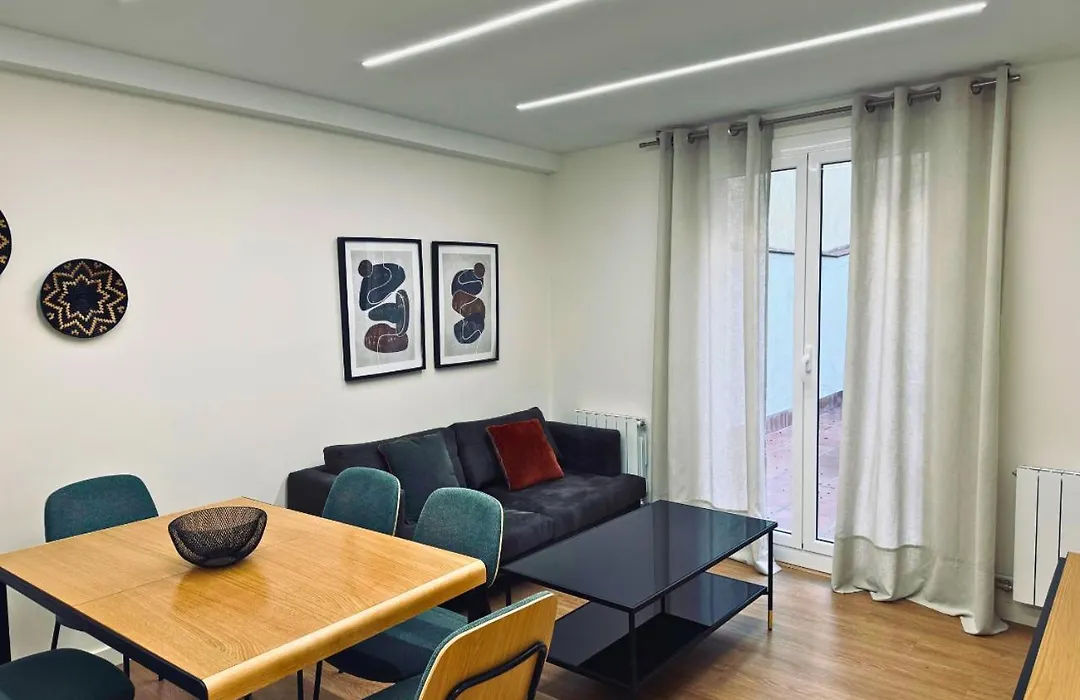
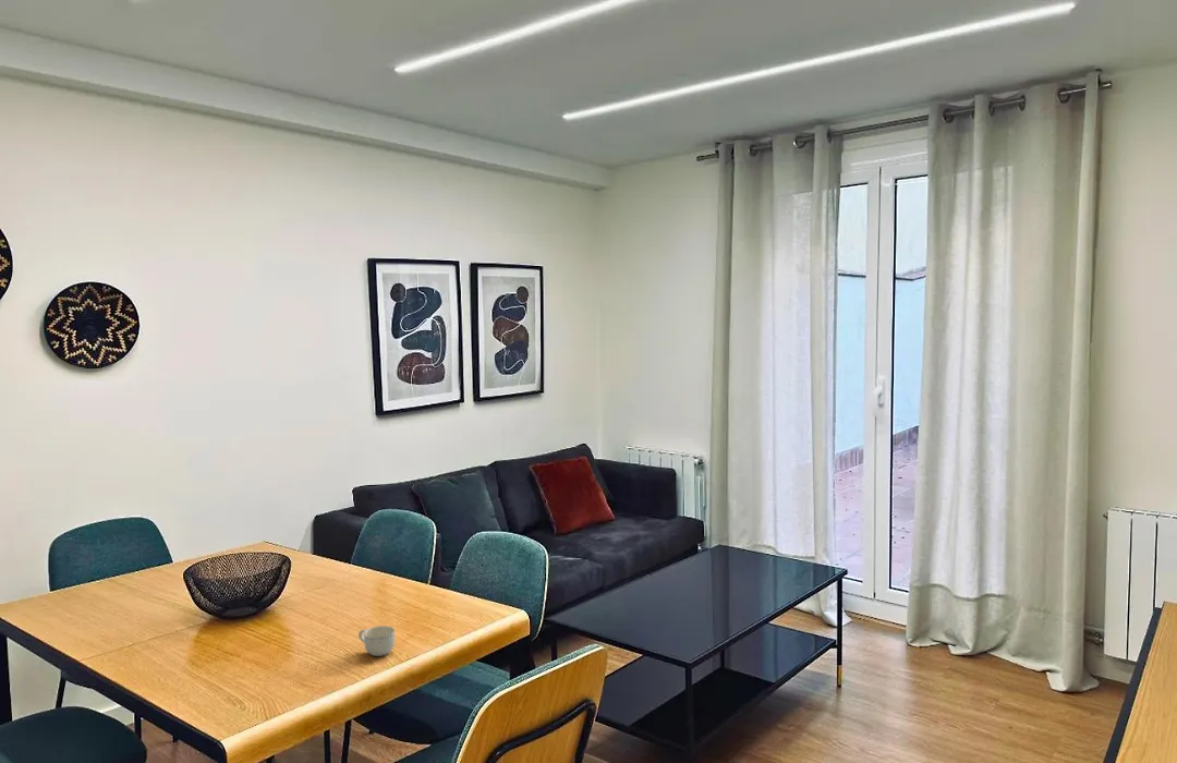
+ cup (376, 641)
